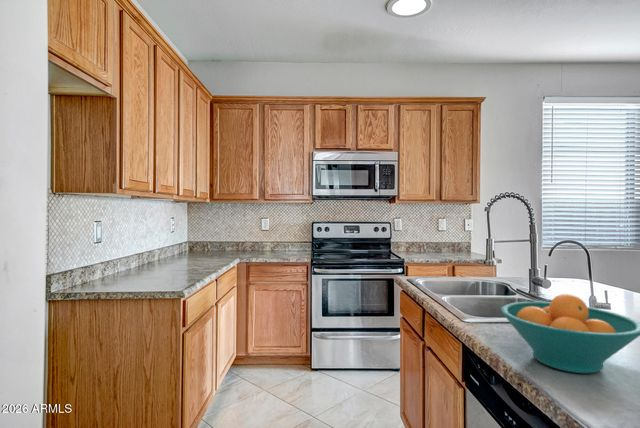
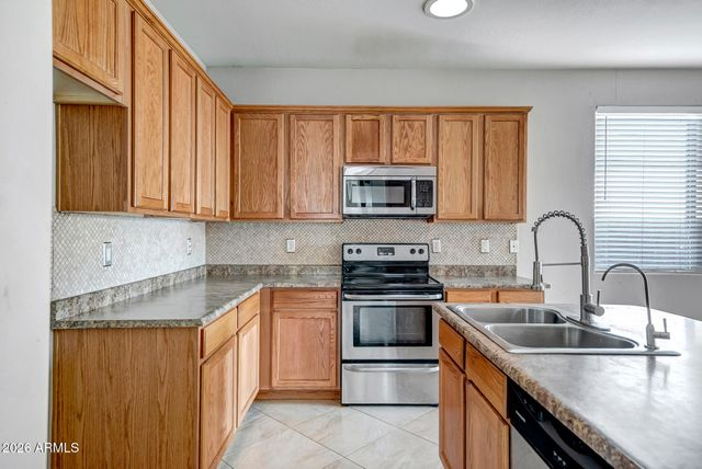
- fruit bowl (566, 328)
